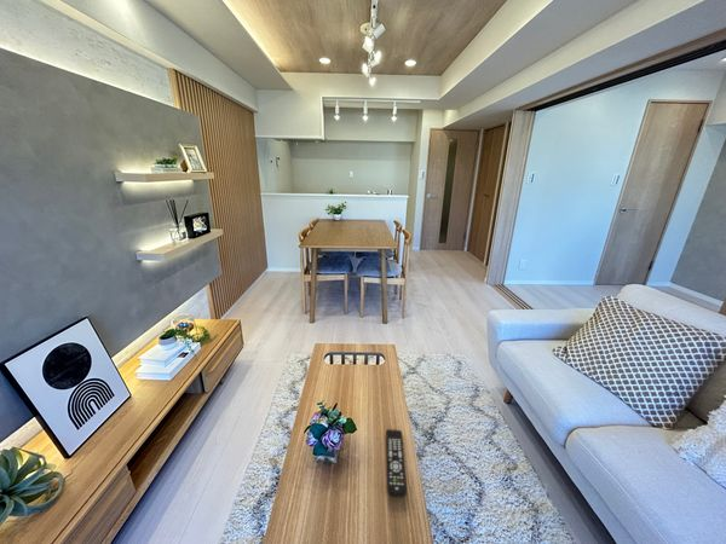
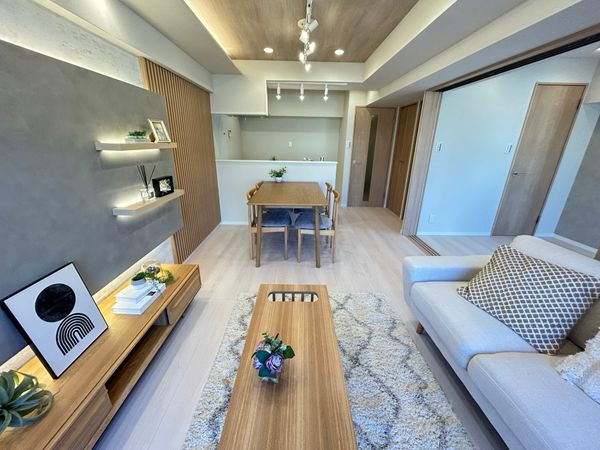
- remote control (394, 459)
